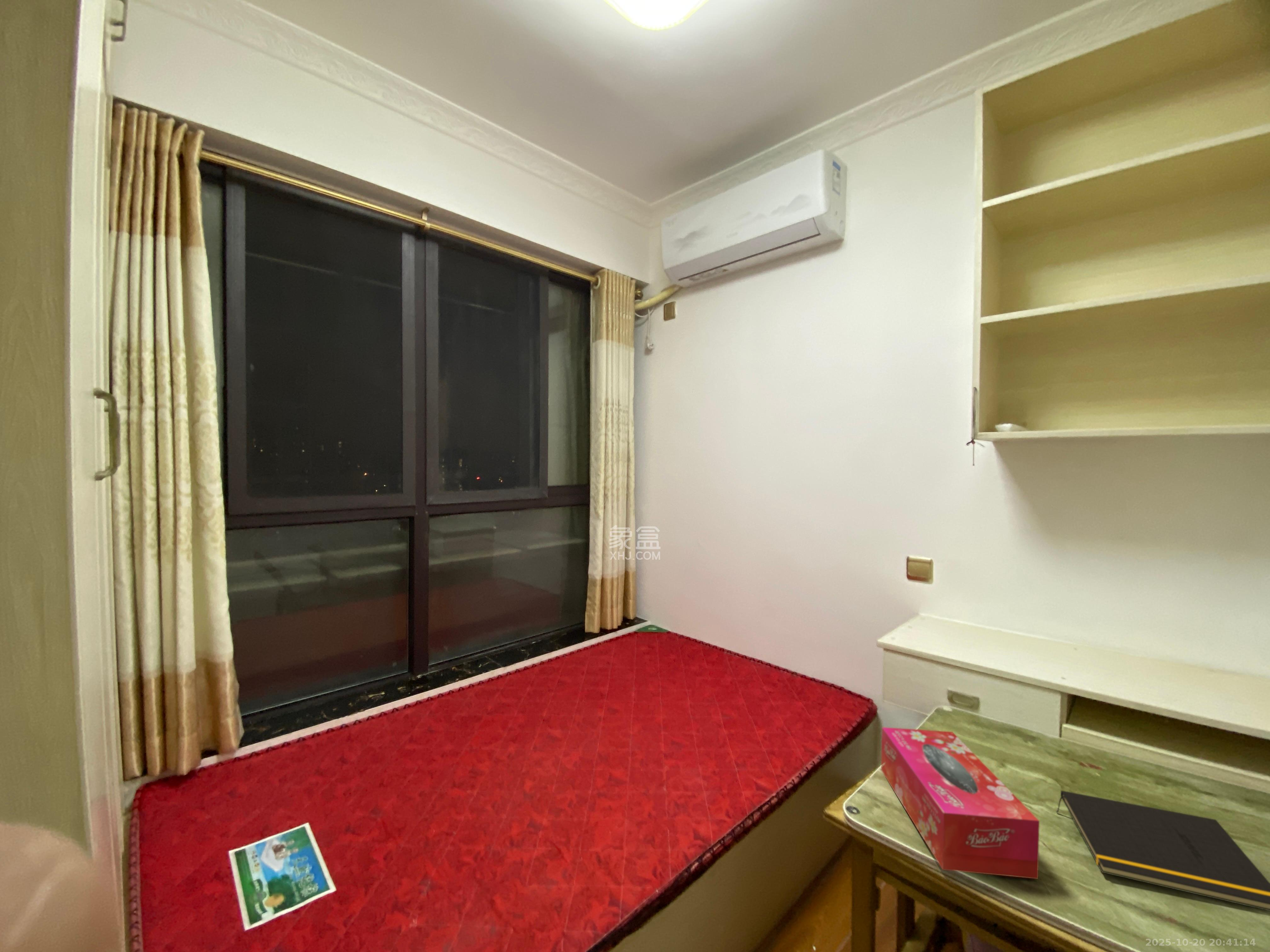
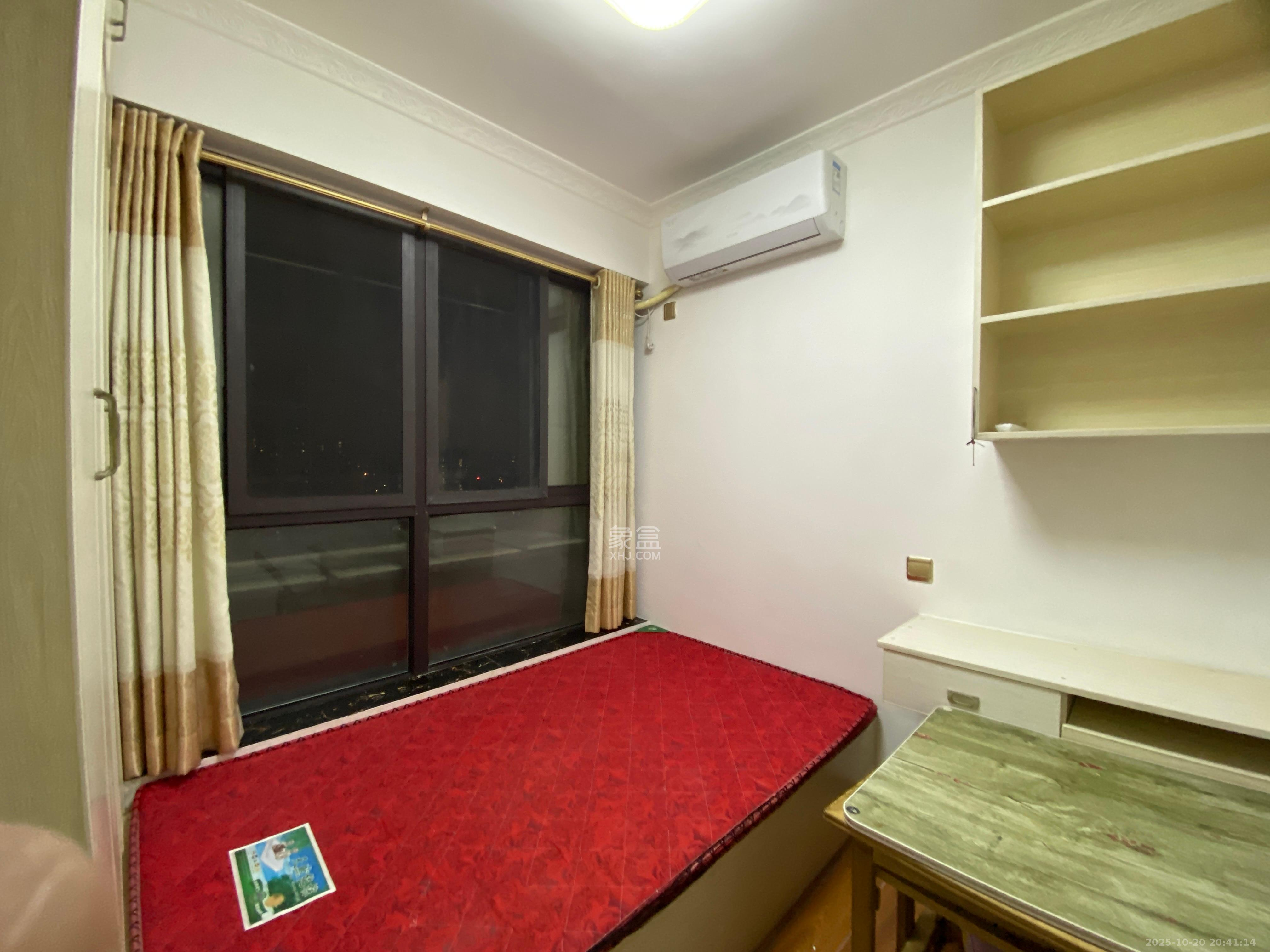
- tissue box (948, 791)
- notepad (1161, 845)
